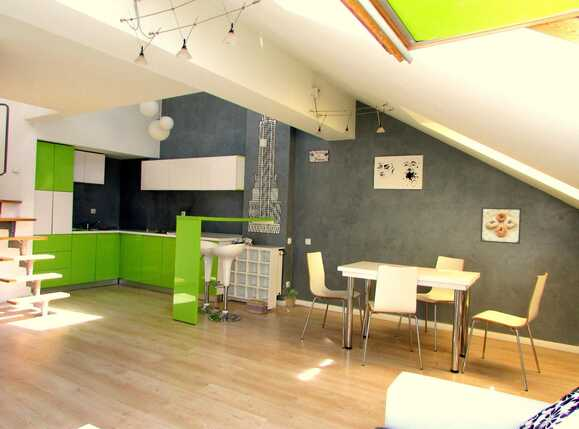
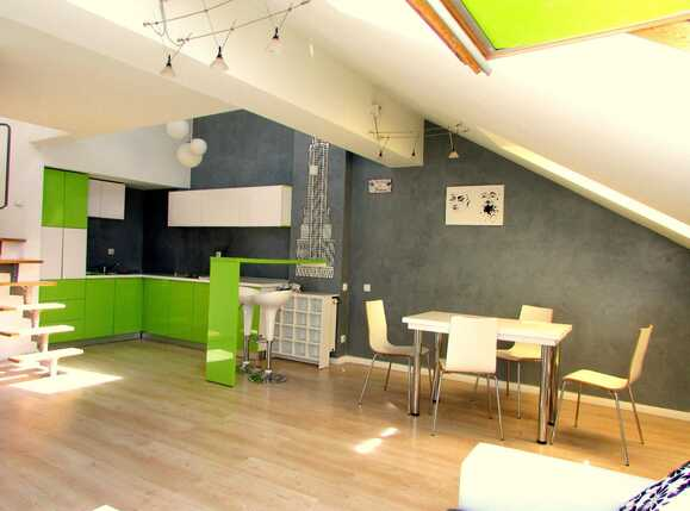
- potted plant (290, 296)
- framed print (500, 225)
- basket (256, 301)
